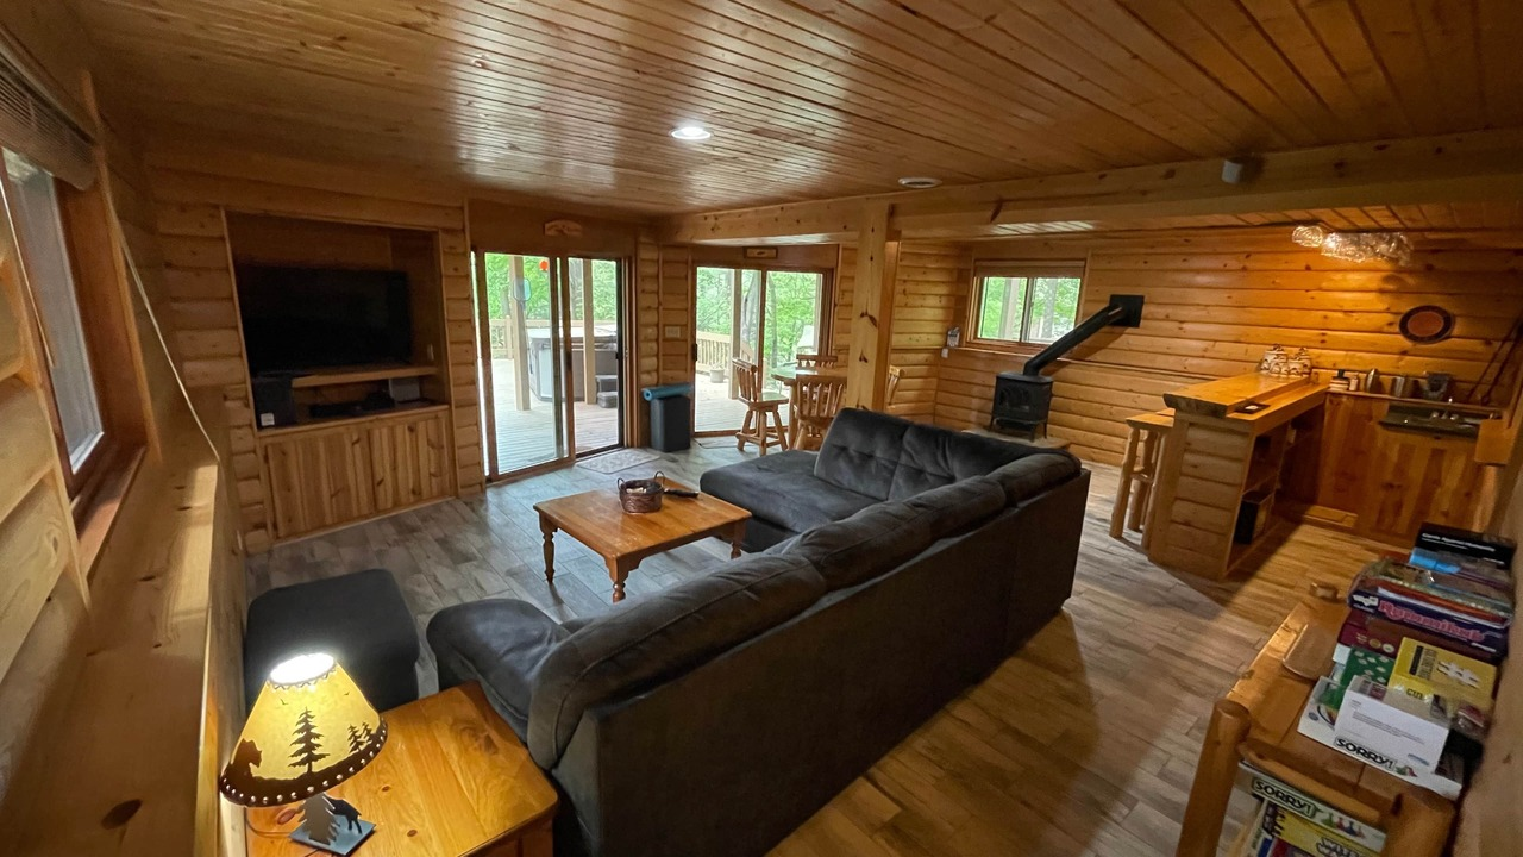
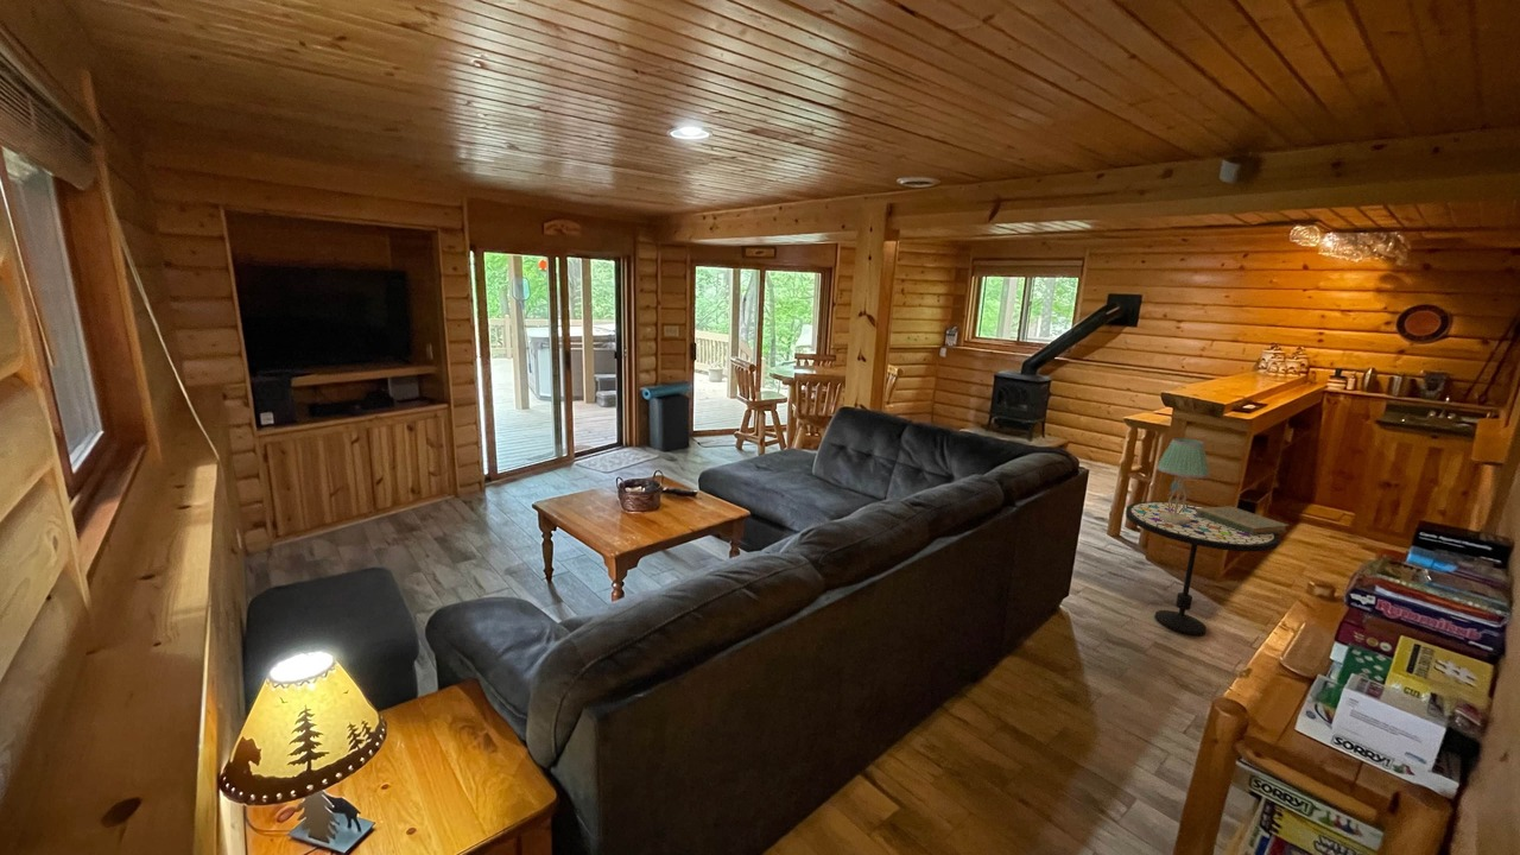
+ table lamp (1180, 480)
+ book (1241, 519)
+ side table (1189, 572)
